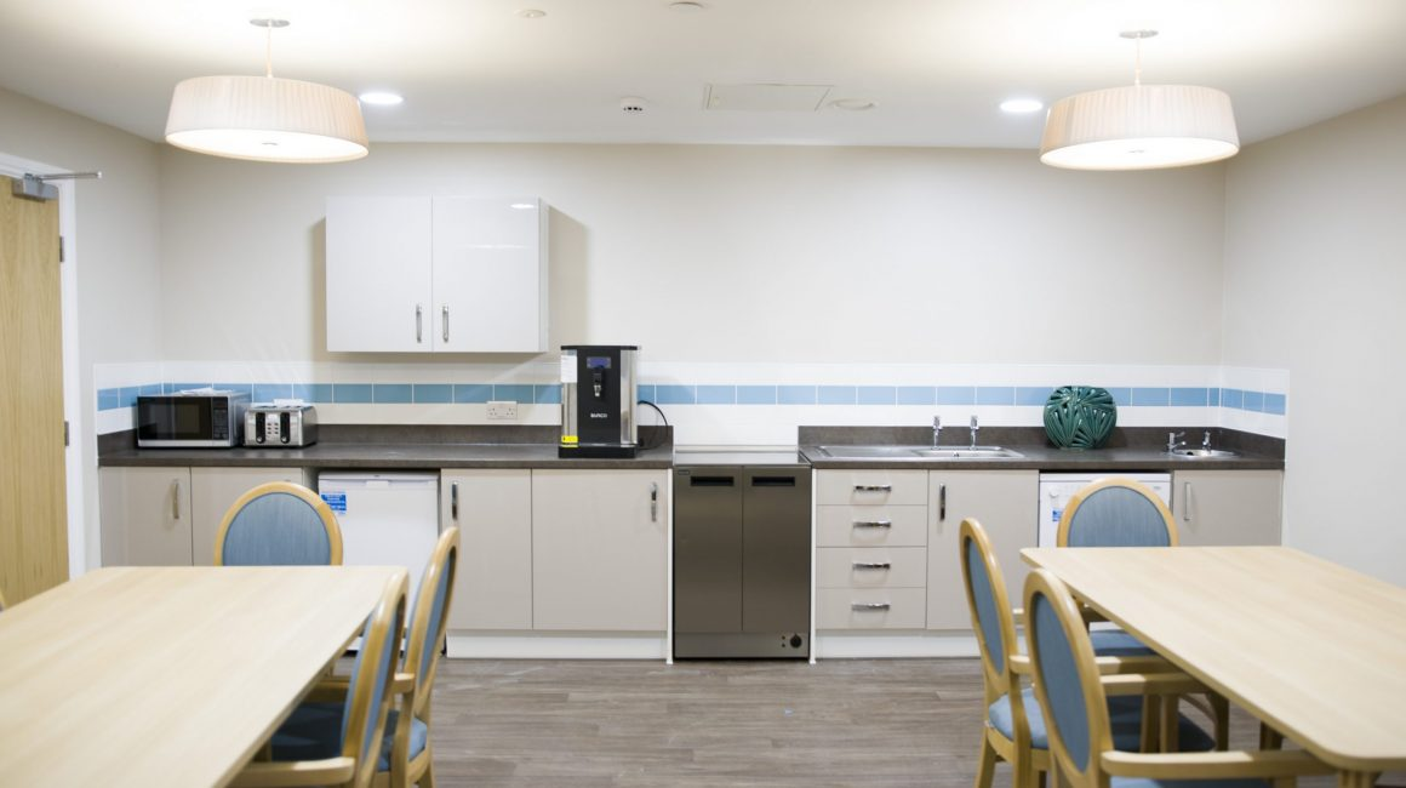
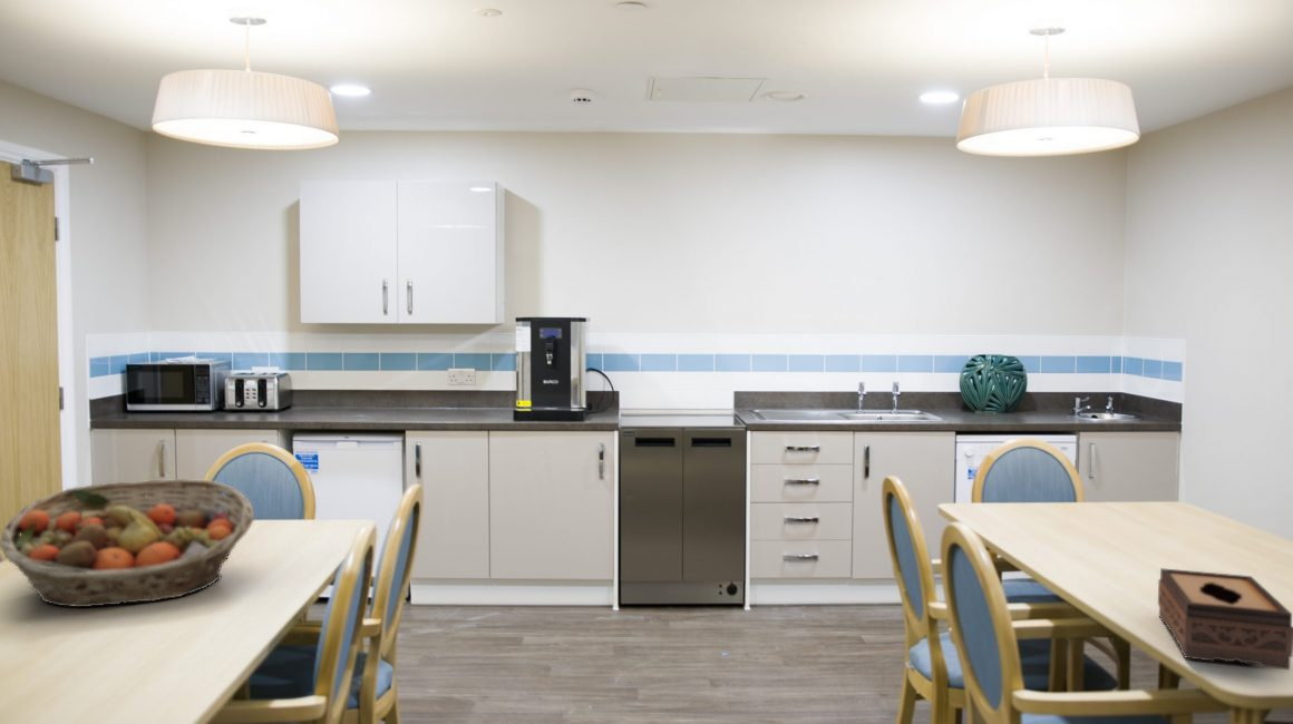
+ fruit basket (133, 539)
+ tissue box (1219, 615)
